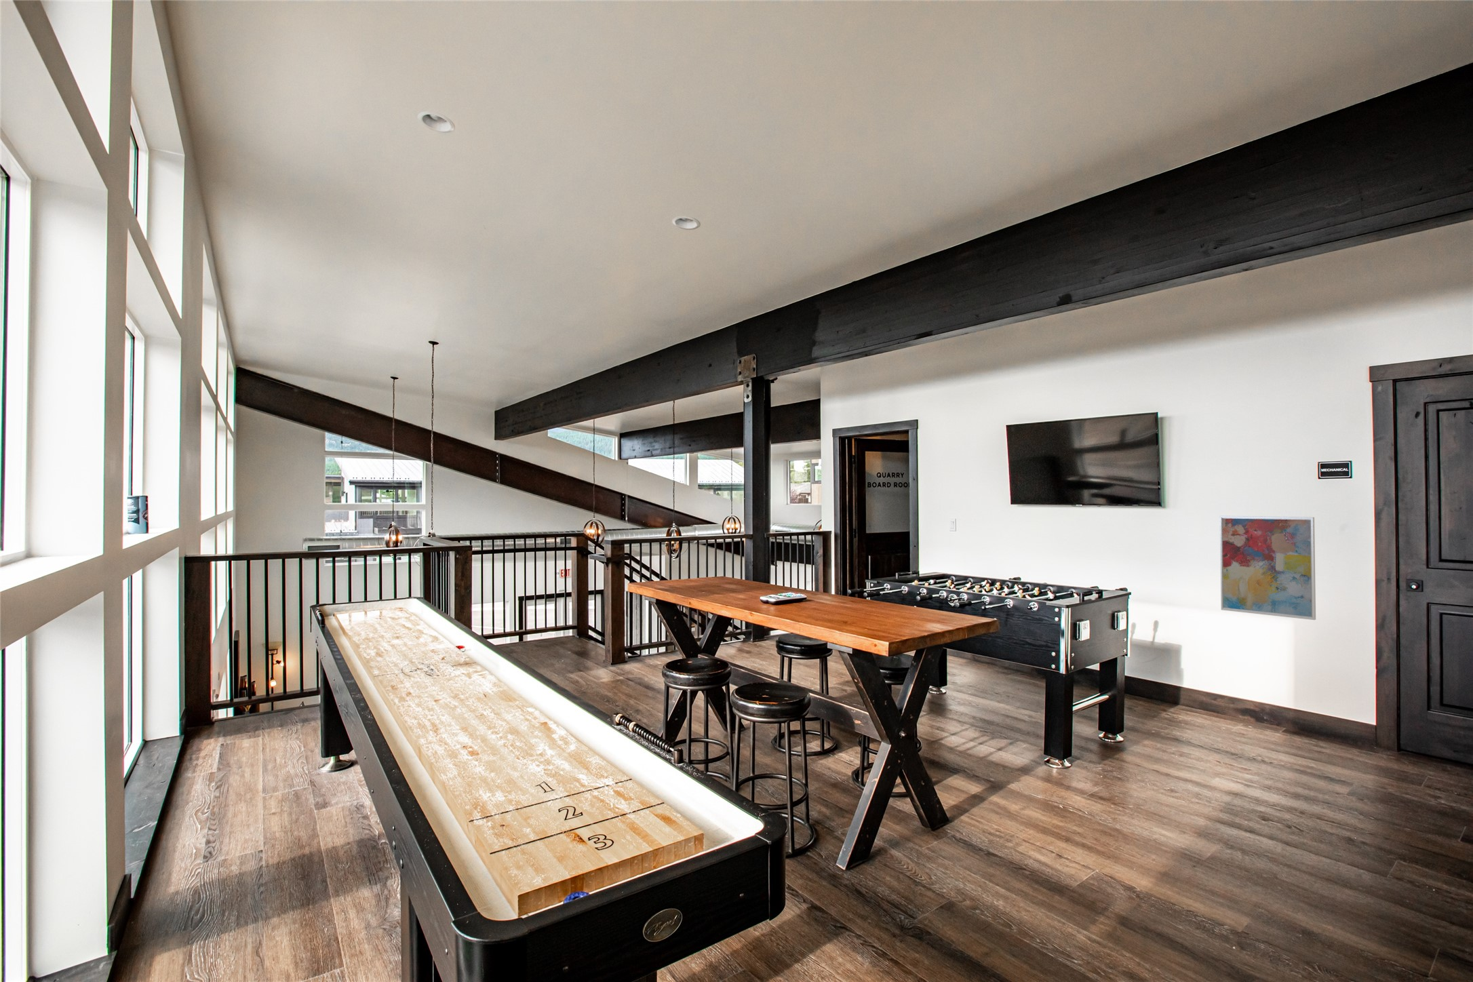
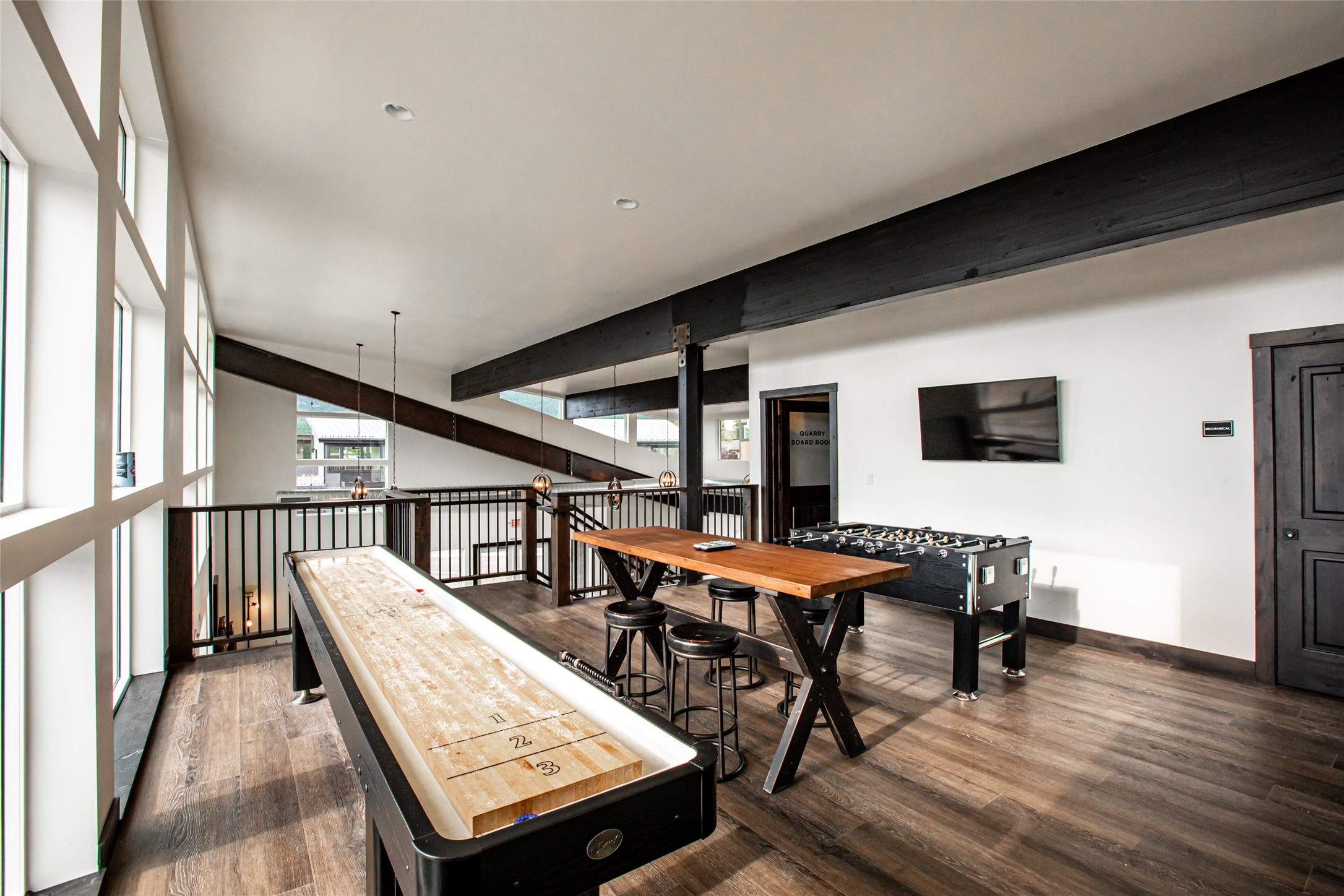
- wall art (1266, 564)
